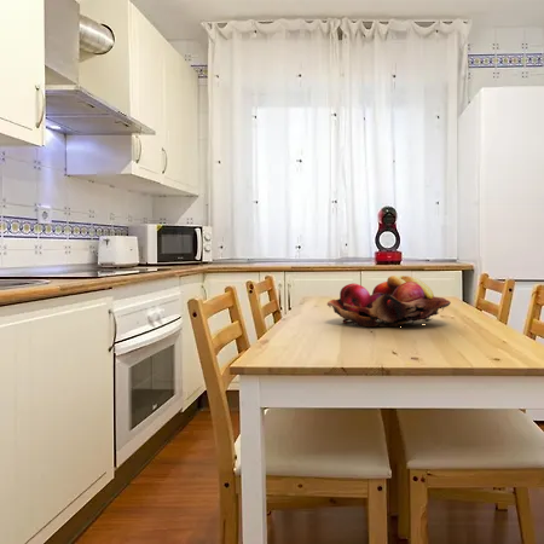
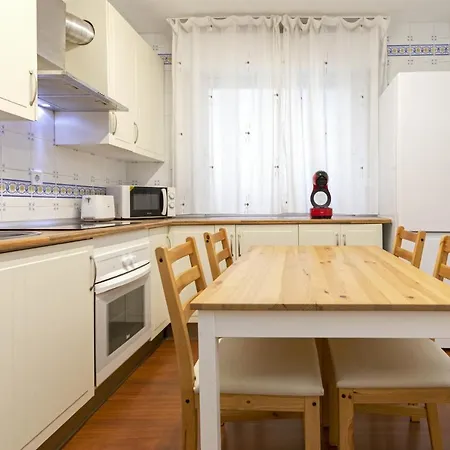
- fruit basket (389, 299)
